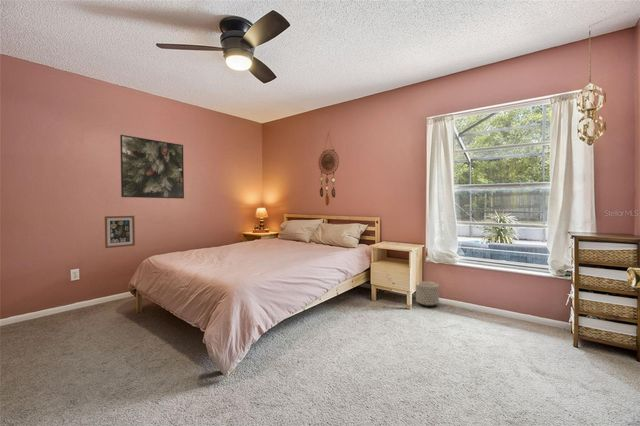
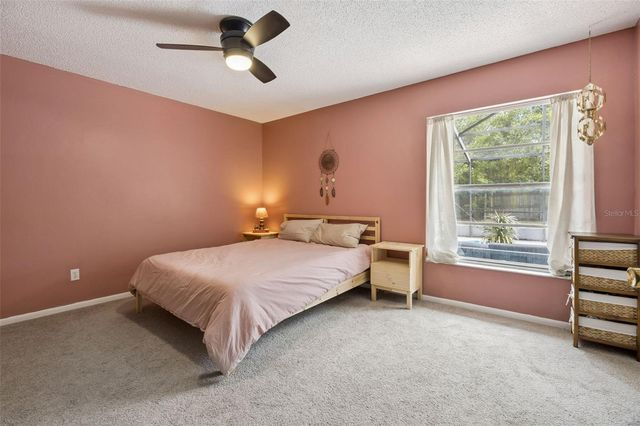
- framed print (154, 169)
- planter (427, 294)
- wall art (120, 231)
